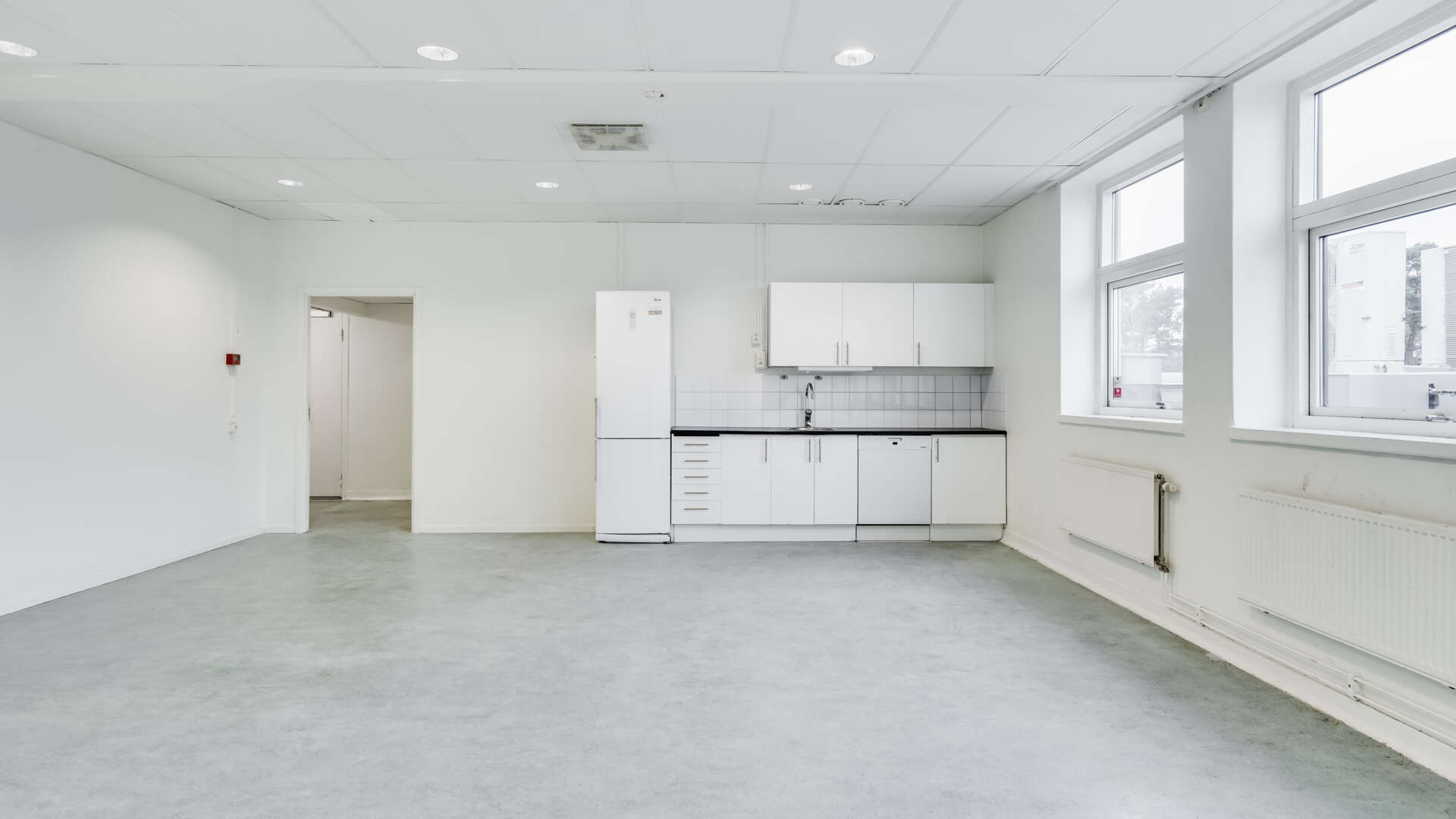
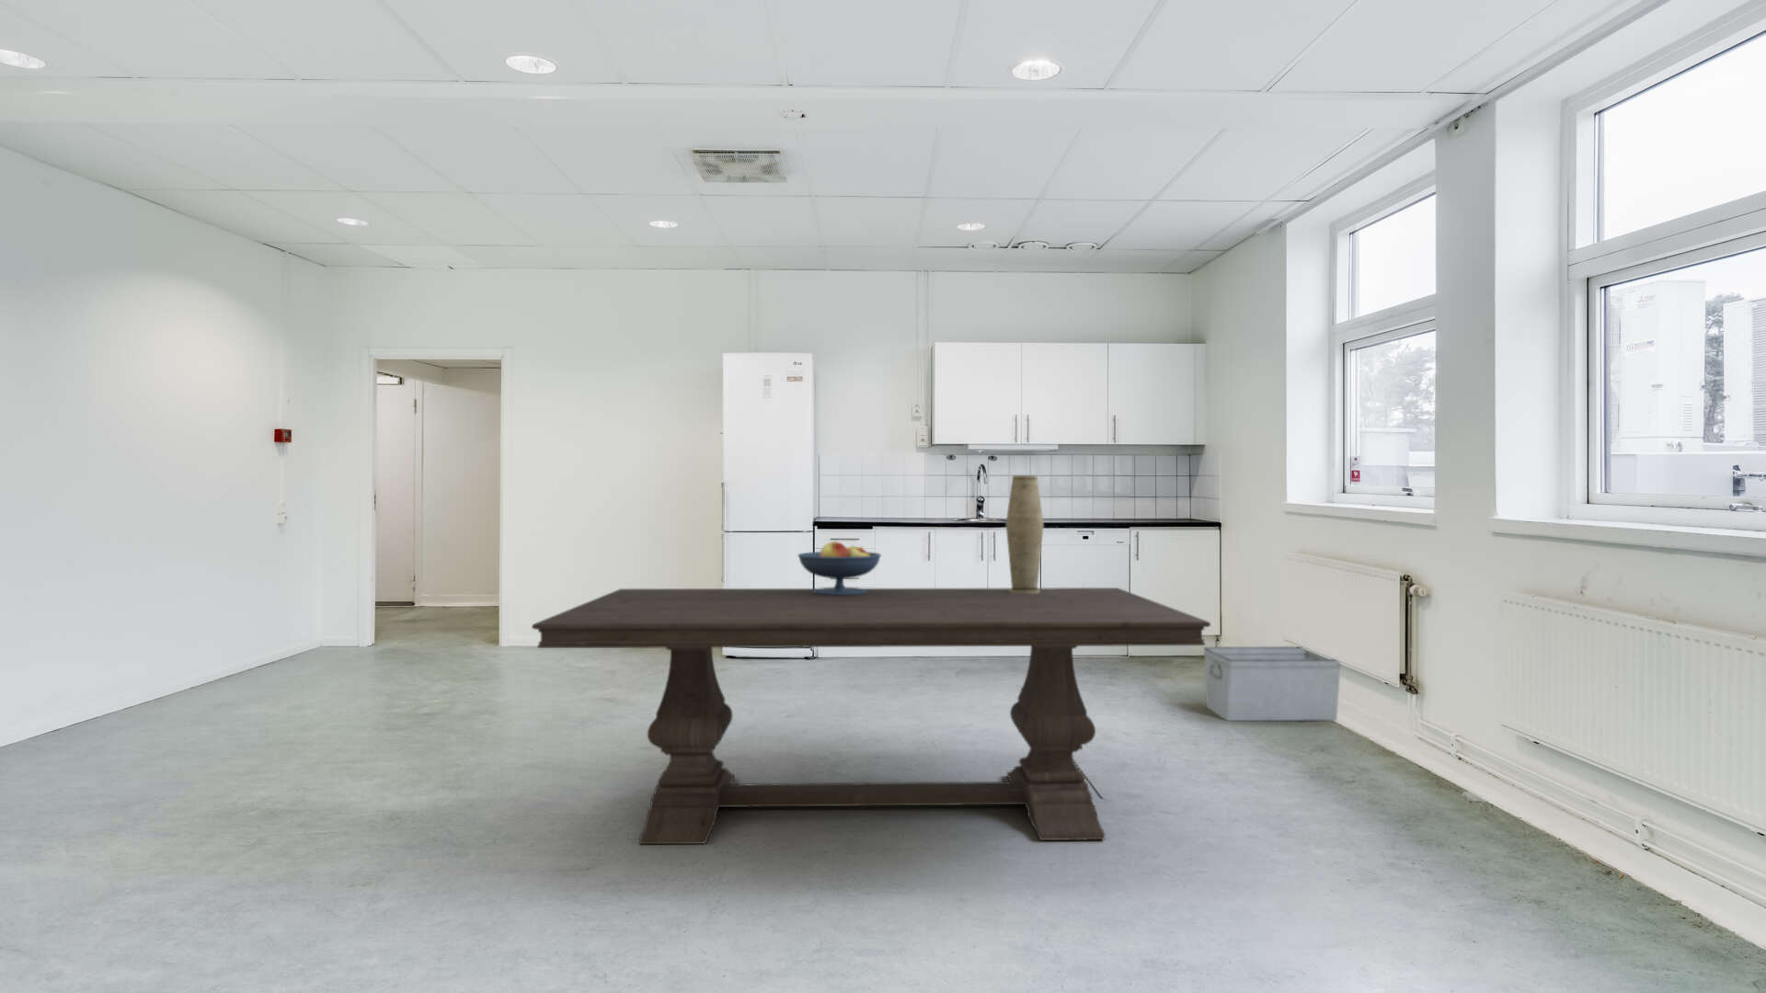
+ dining table (872, 646)
+ fruit bowl (839, 565)
+ storage bin (1269, 683)
+ vase (1025, 533)
